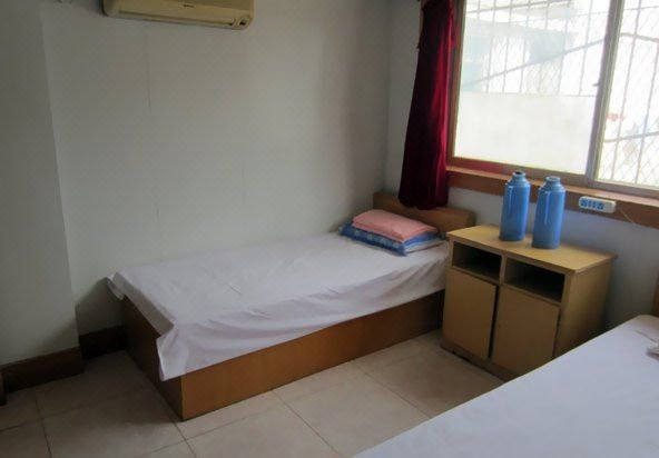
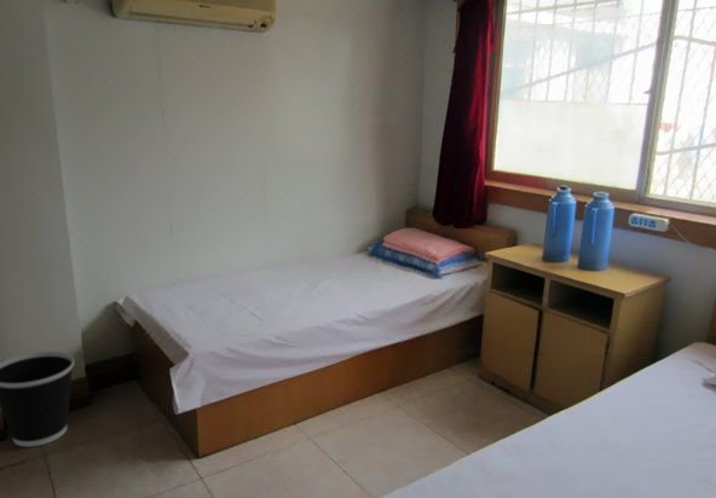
+ wastebasket (36, 400)
